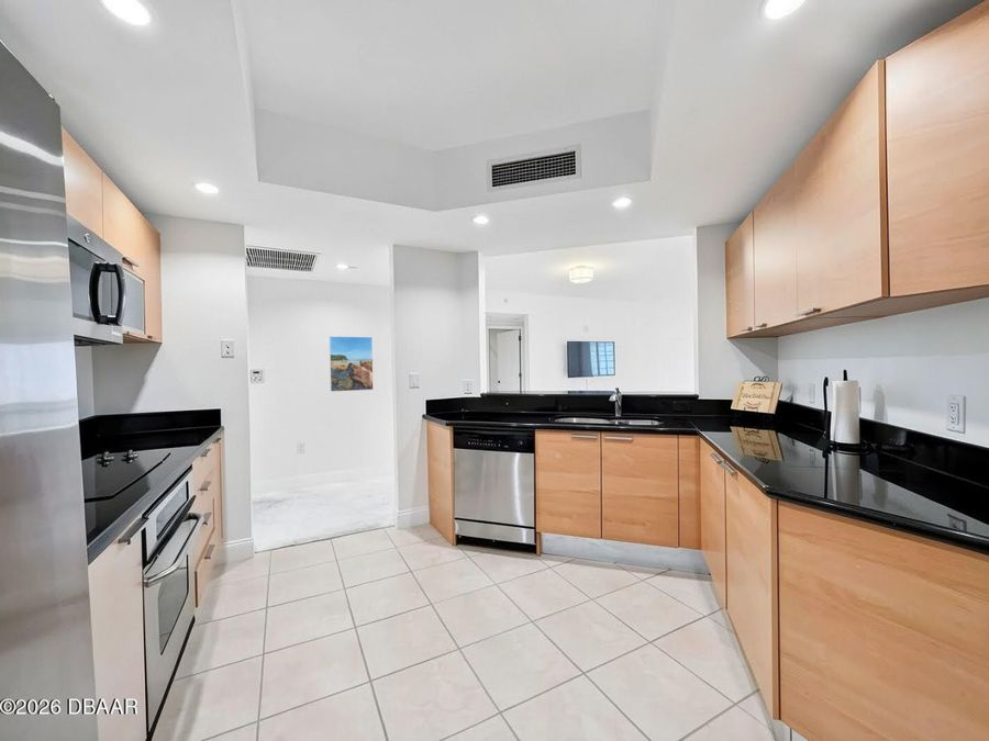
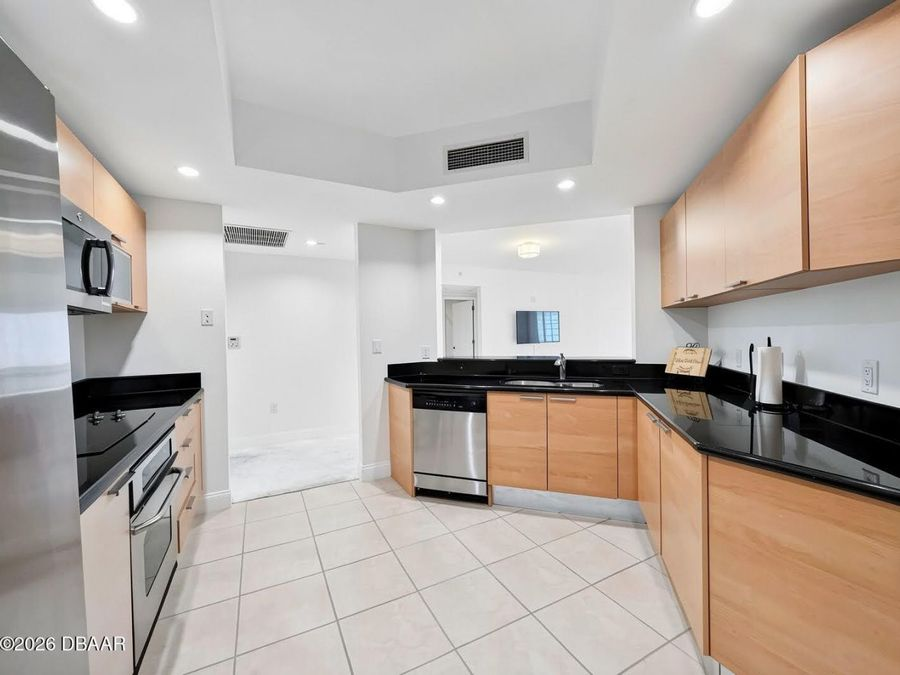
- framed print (352, 363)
